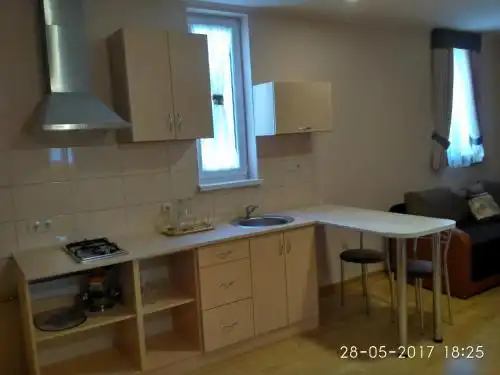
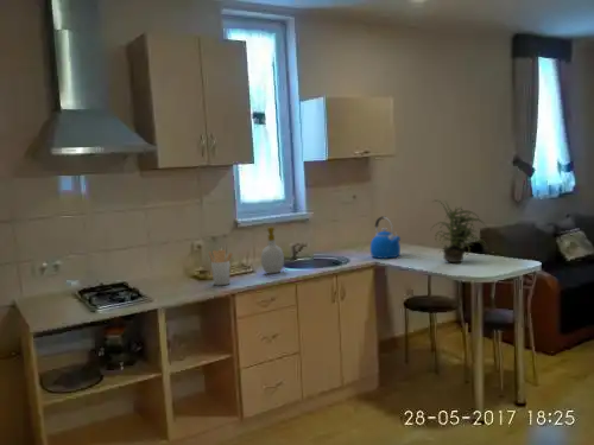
+ utensil holder (220, 266)
+ potted plant (455, 229)
+ soap bottle (272, 249)
+ kettle (386, 236)
